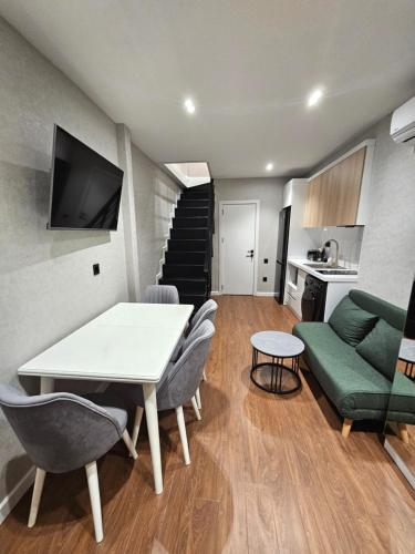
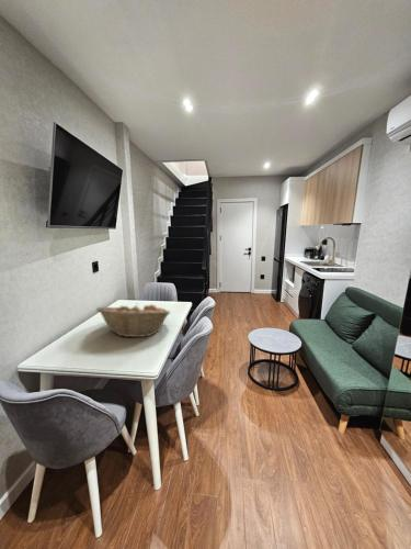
+ fruit basket (134, 315)
